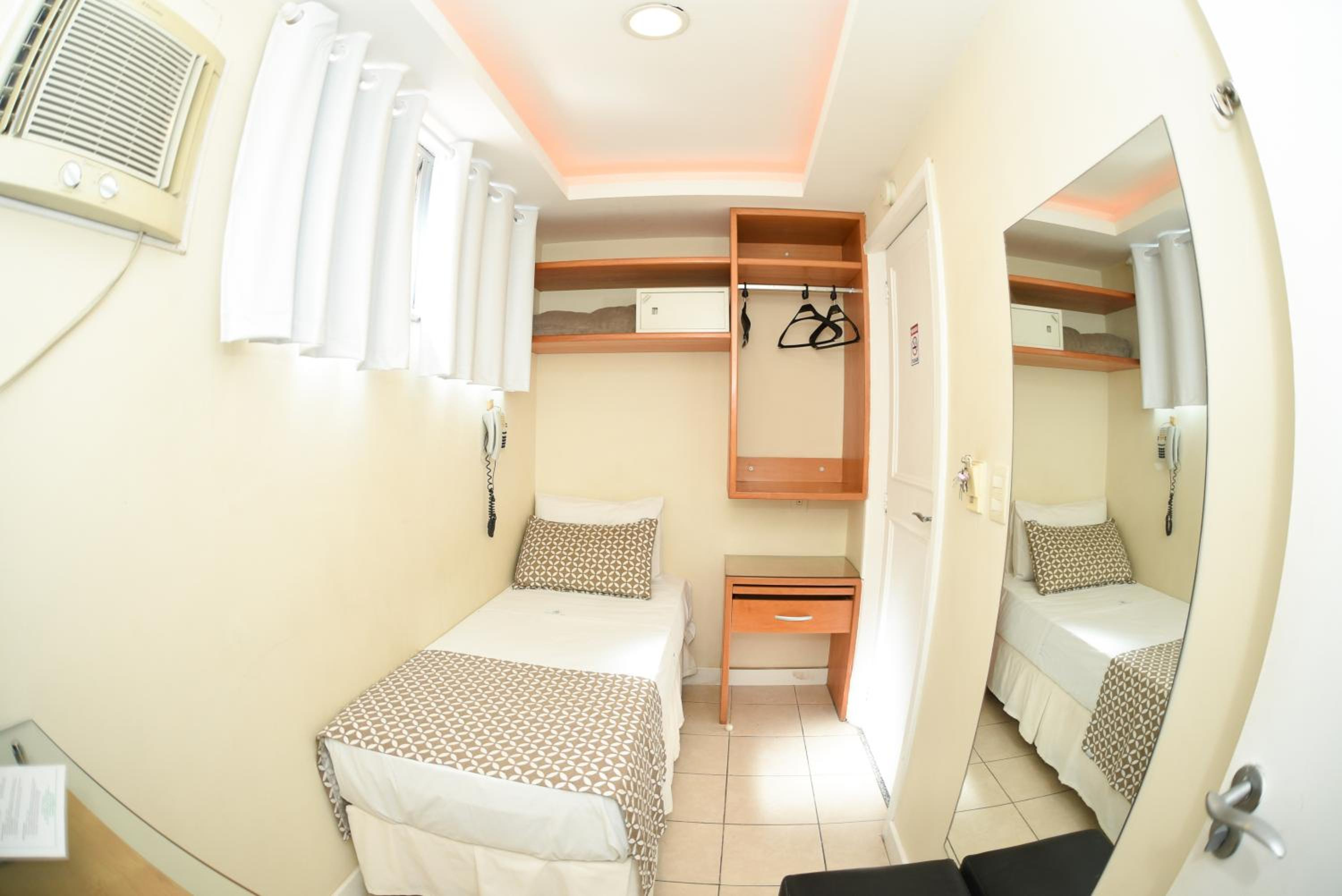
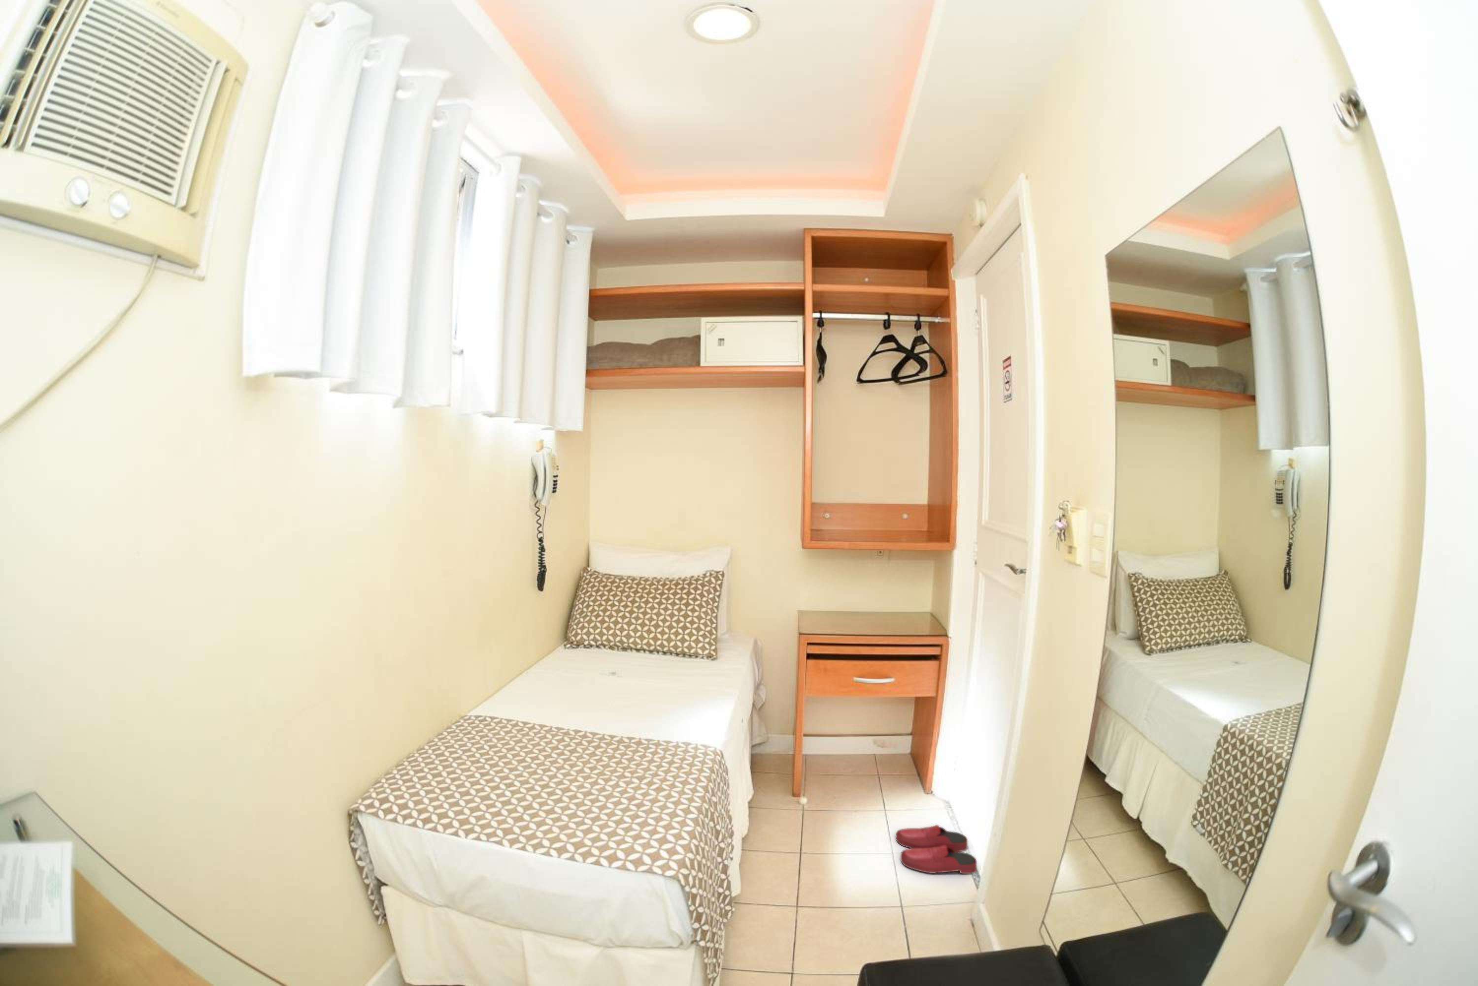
+ slippers (935, 844)
